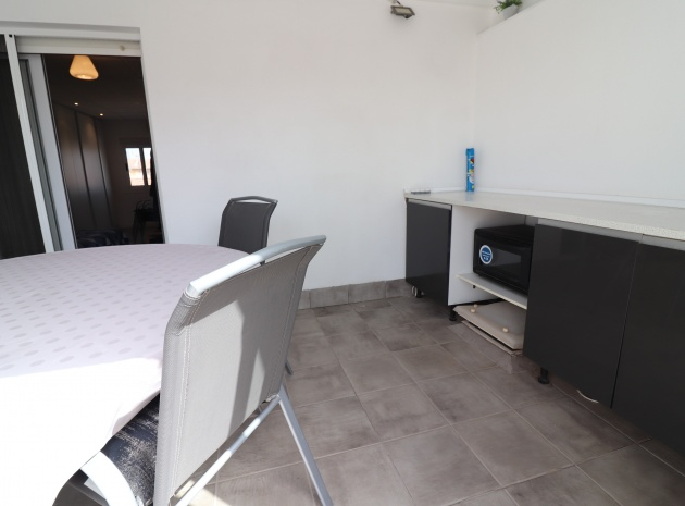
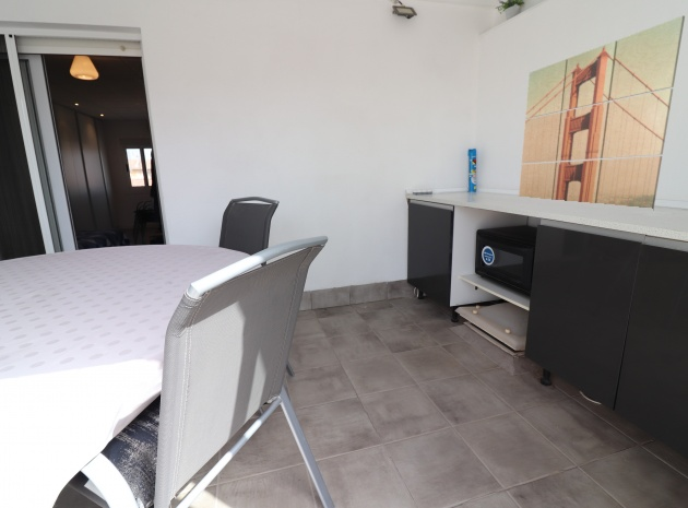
+ wall art (581, 133)
